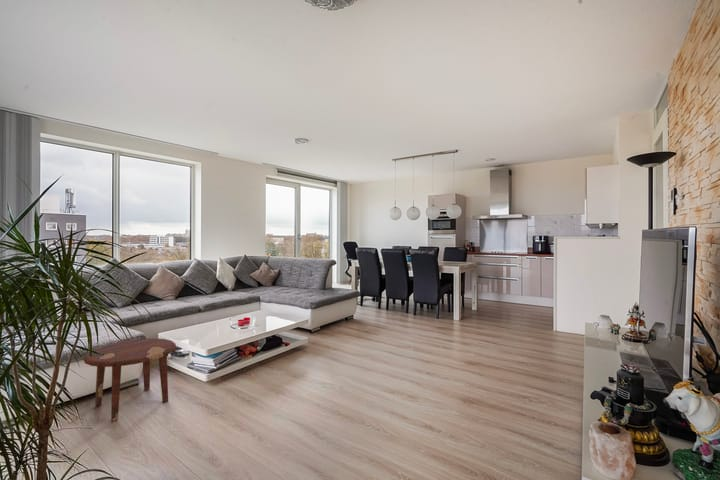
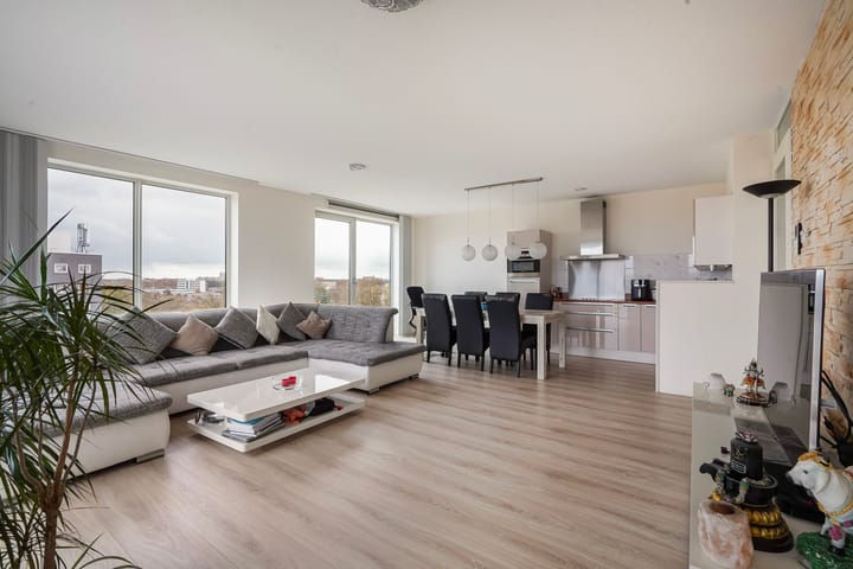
- side table (143, 376)
